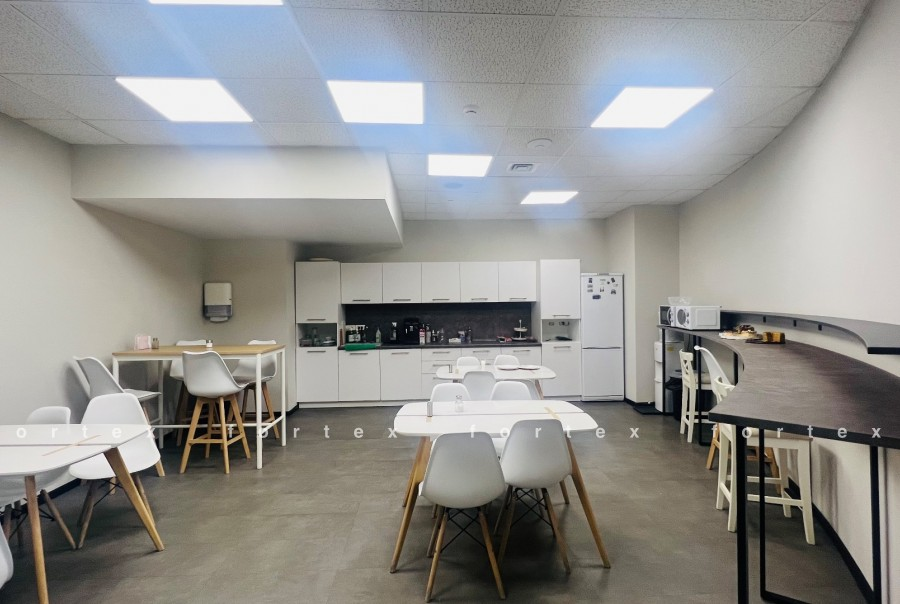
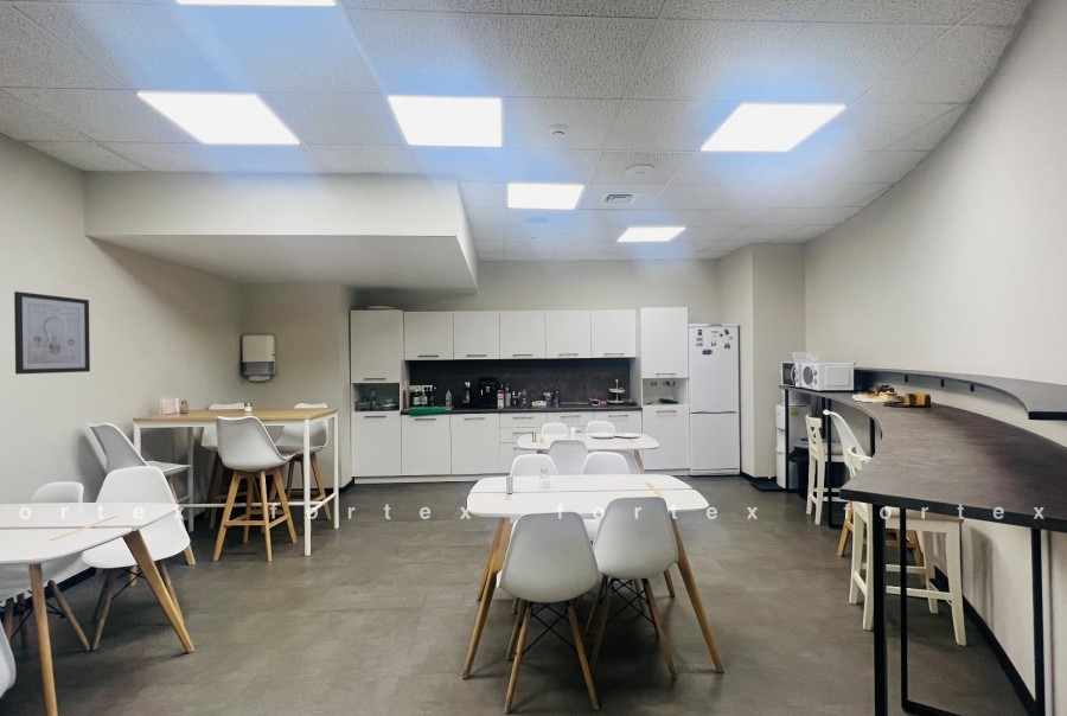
+ wall art (55, 334)
